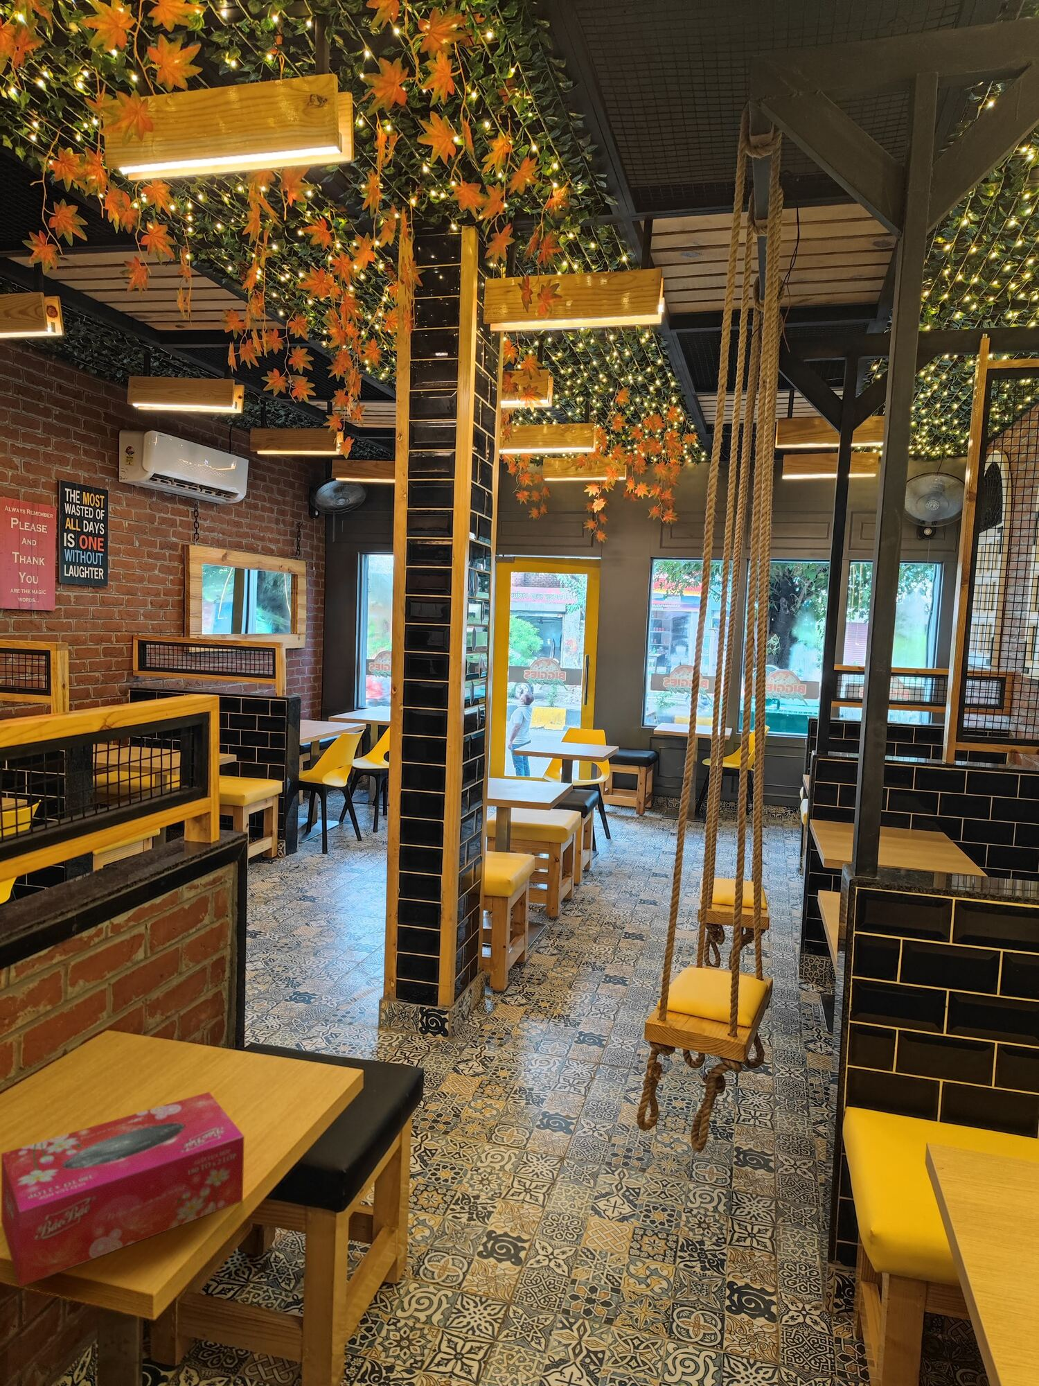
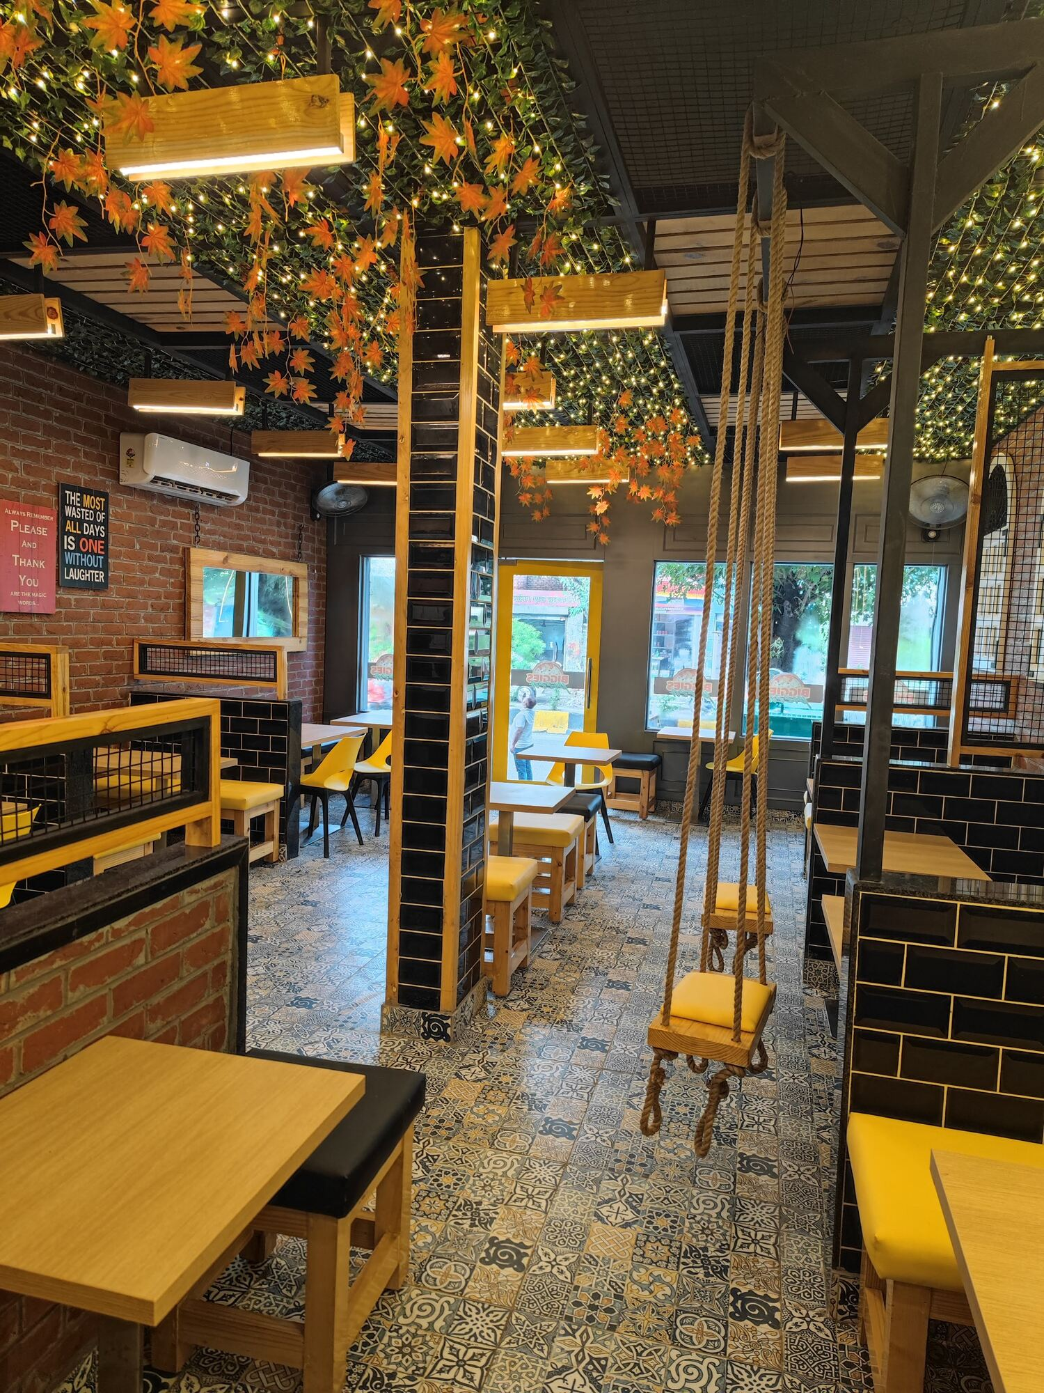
- tissue box (126, 1178)
